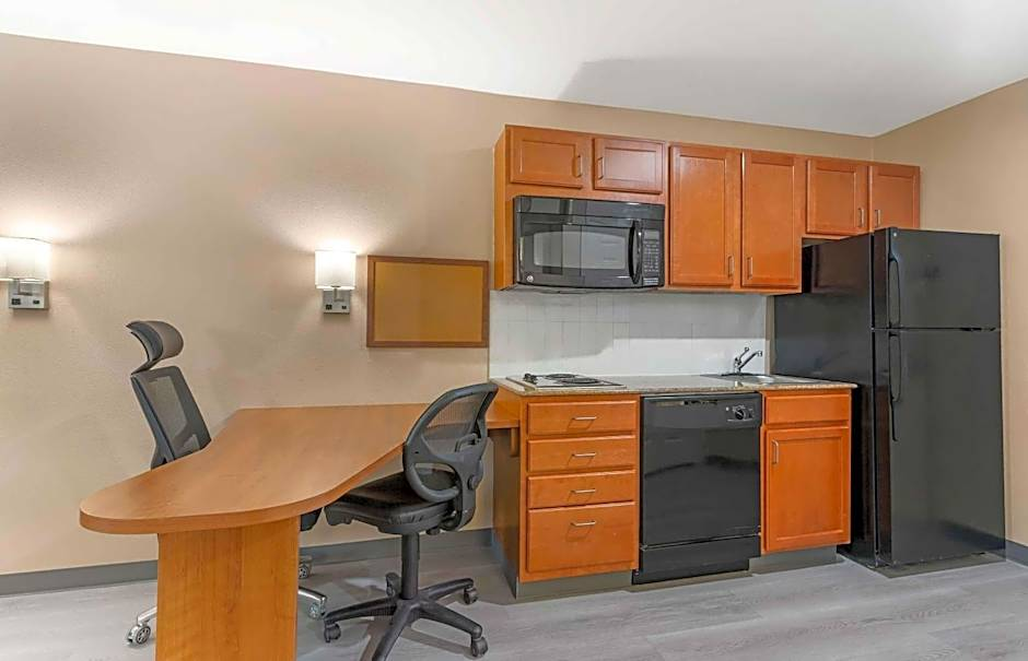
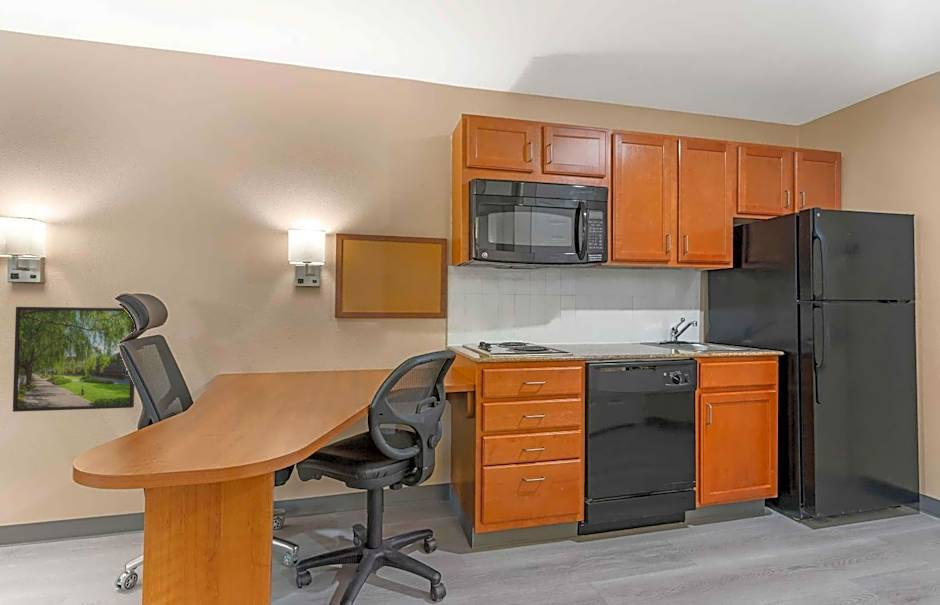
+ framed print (76, 358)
